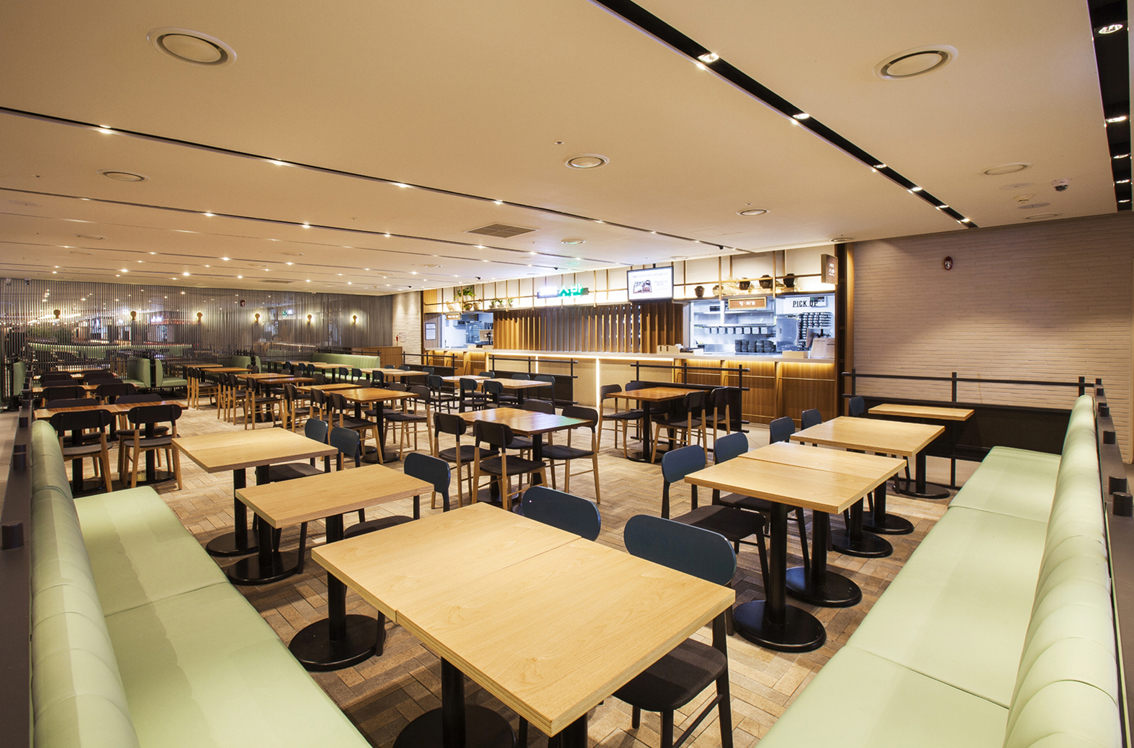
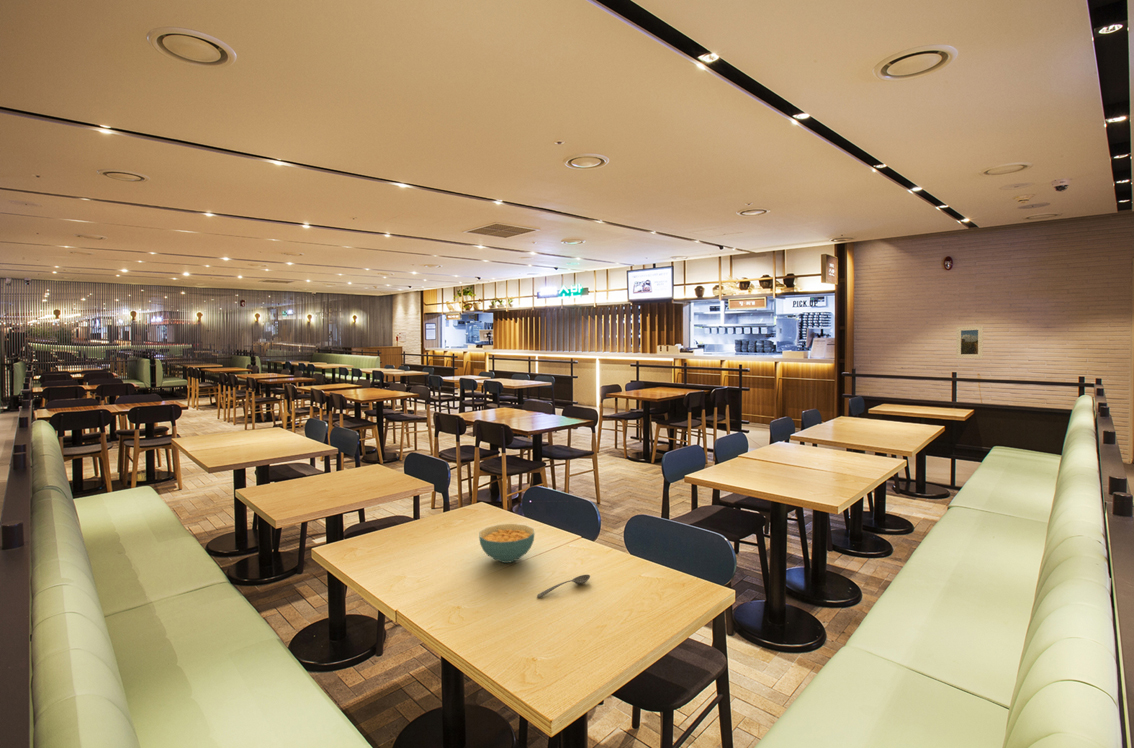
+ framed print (969, 342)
+ soupspoon (563, 583)
+ cereal bowl (507, 546)
